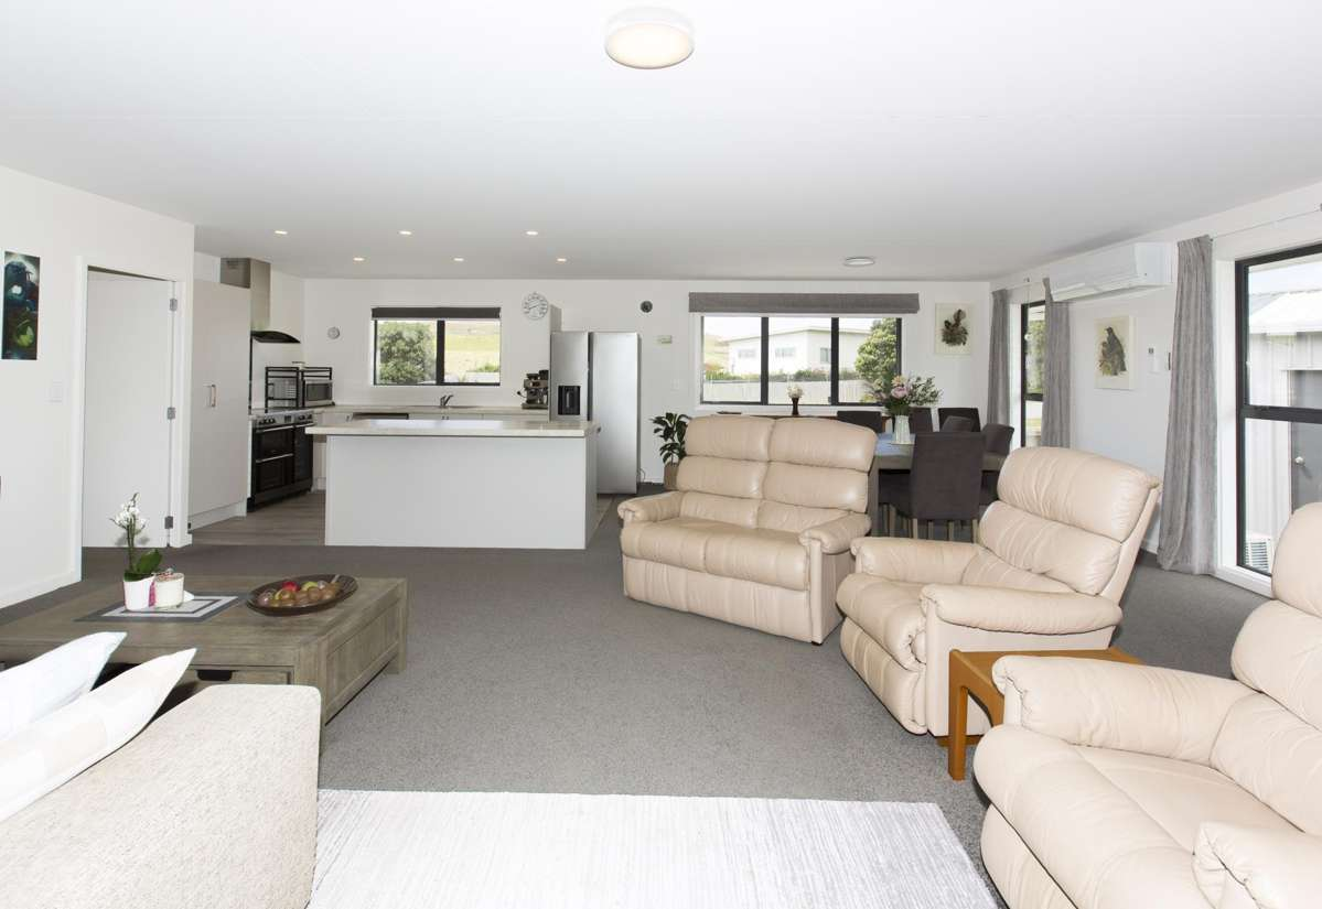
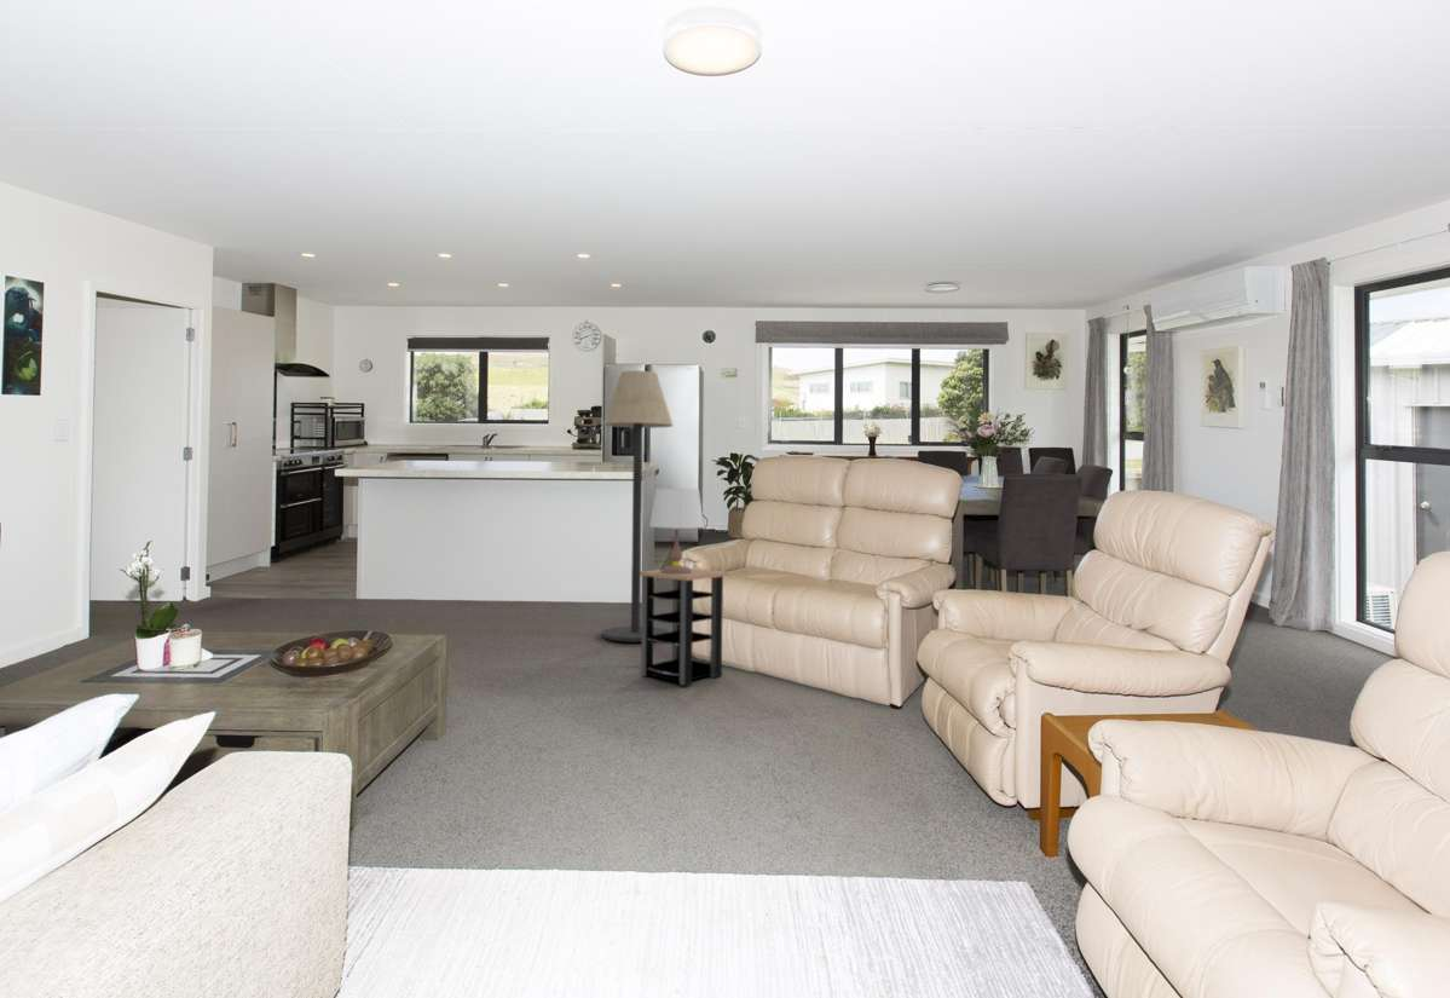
+ side table (682, 623)
+ table lamp (676, 530)
+ floor lamp (636, 504)
